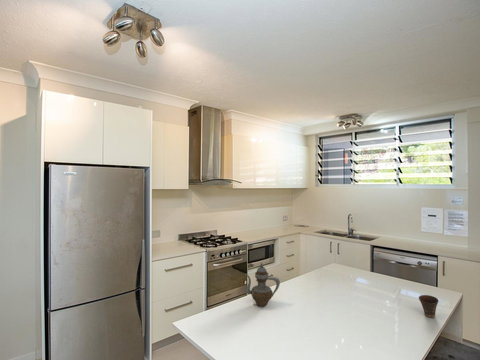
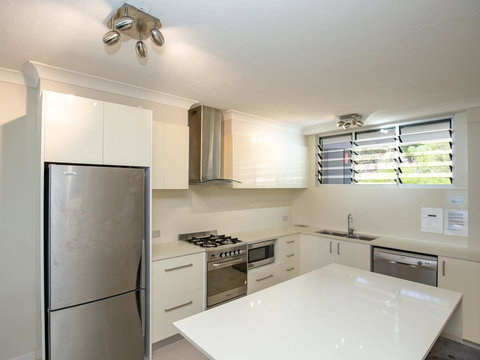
- teapot (262, 283)
- cup (428, 307)
